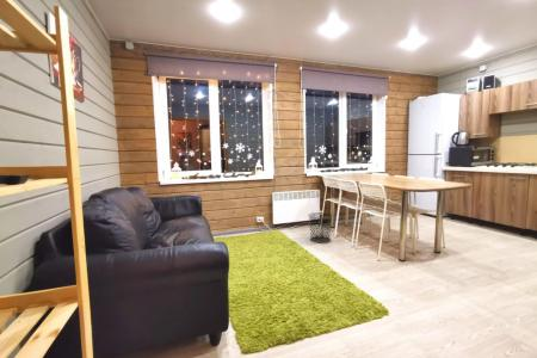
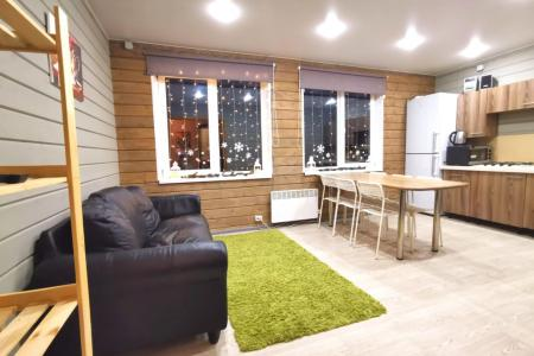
- trash can (320, 227)
